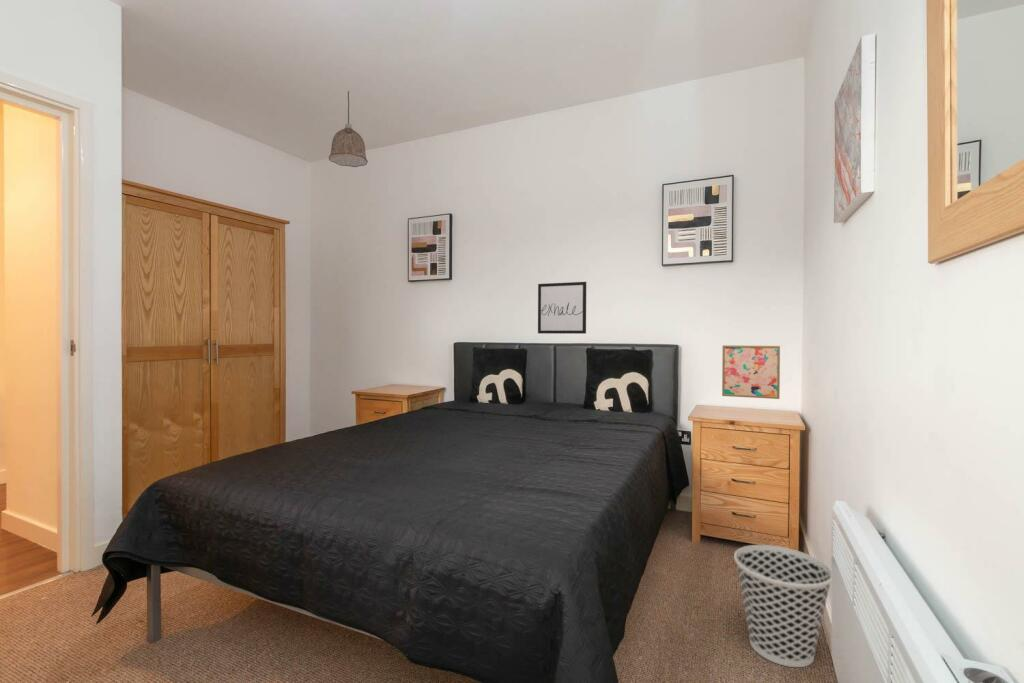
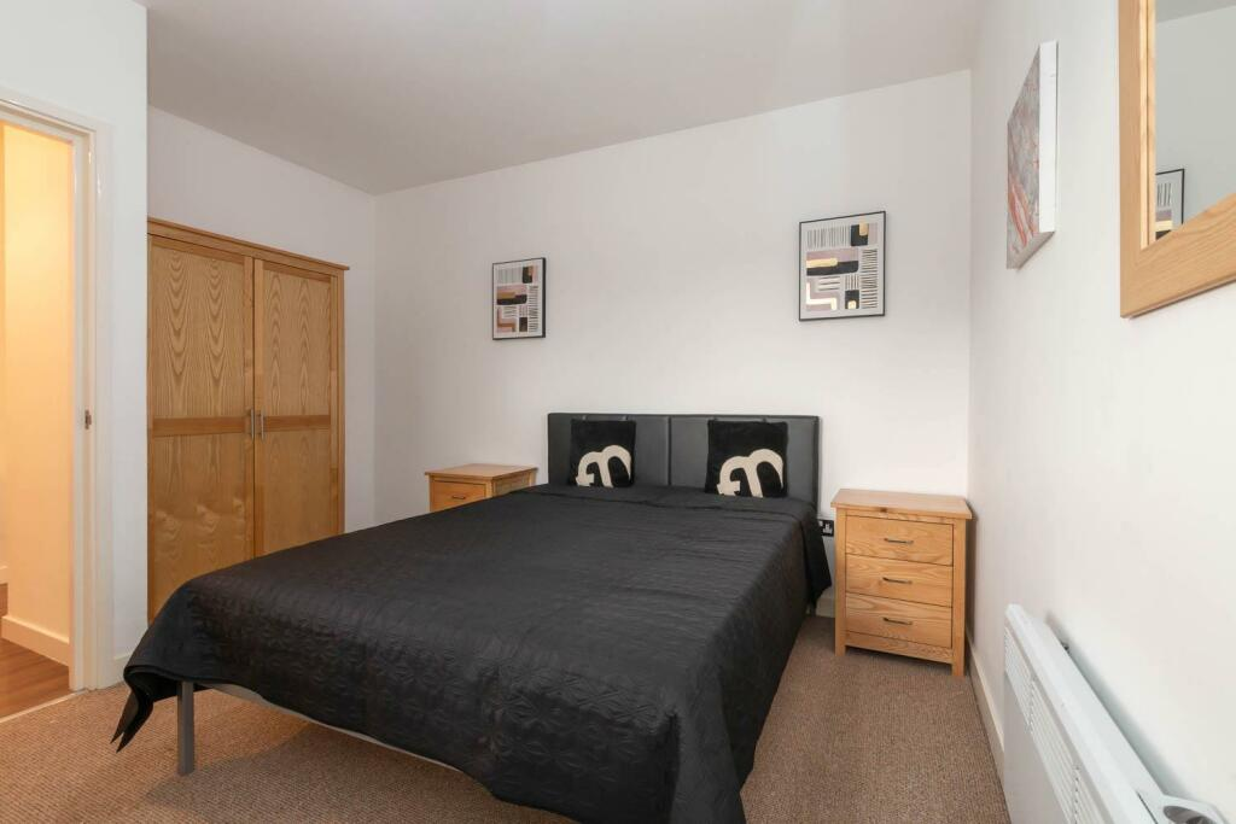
- wastebasket (781, 605)
- wall art (561, 308)
- wall art (750, 371)
- pendant lamp (348, 126)
